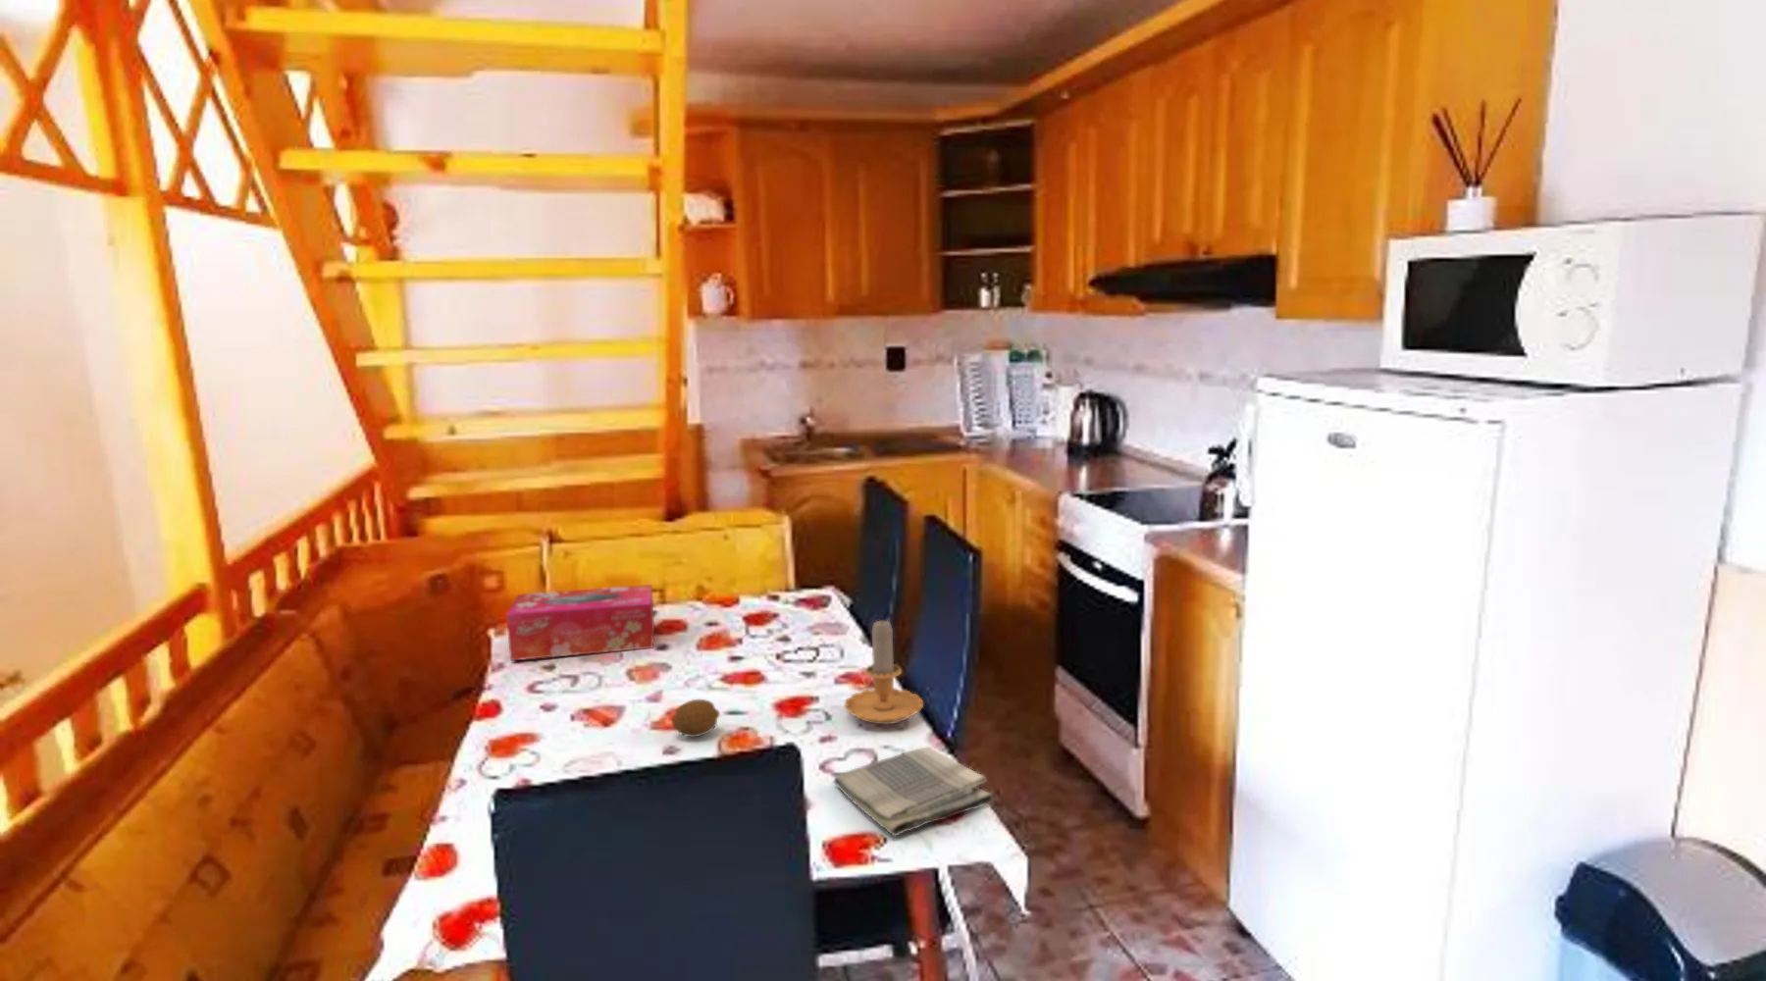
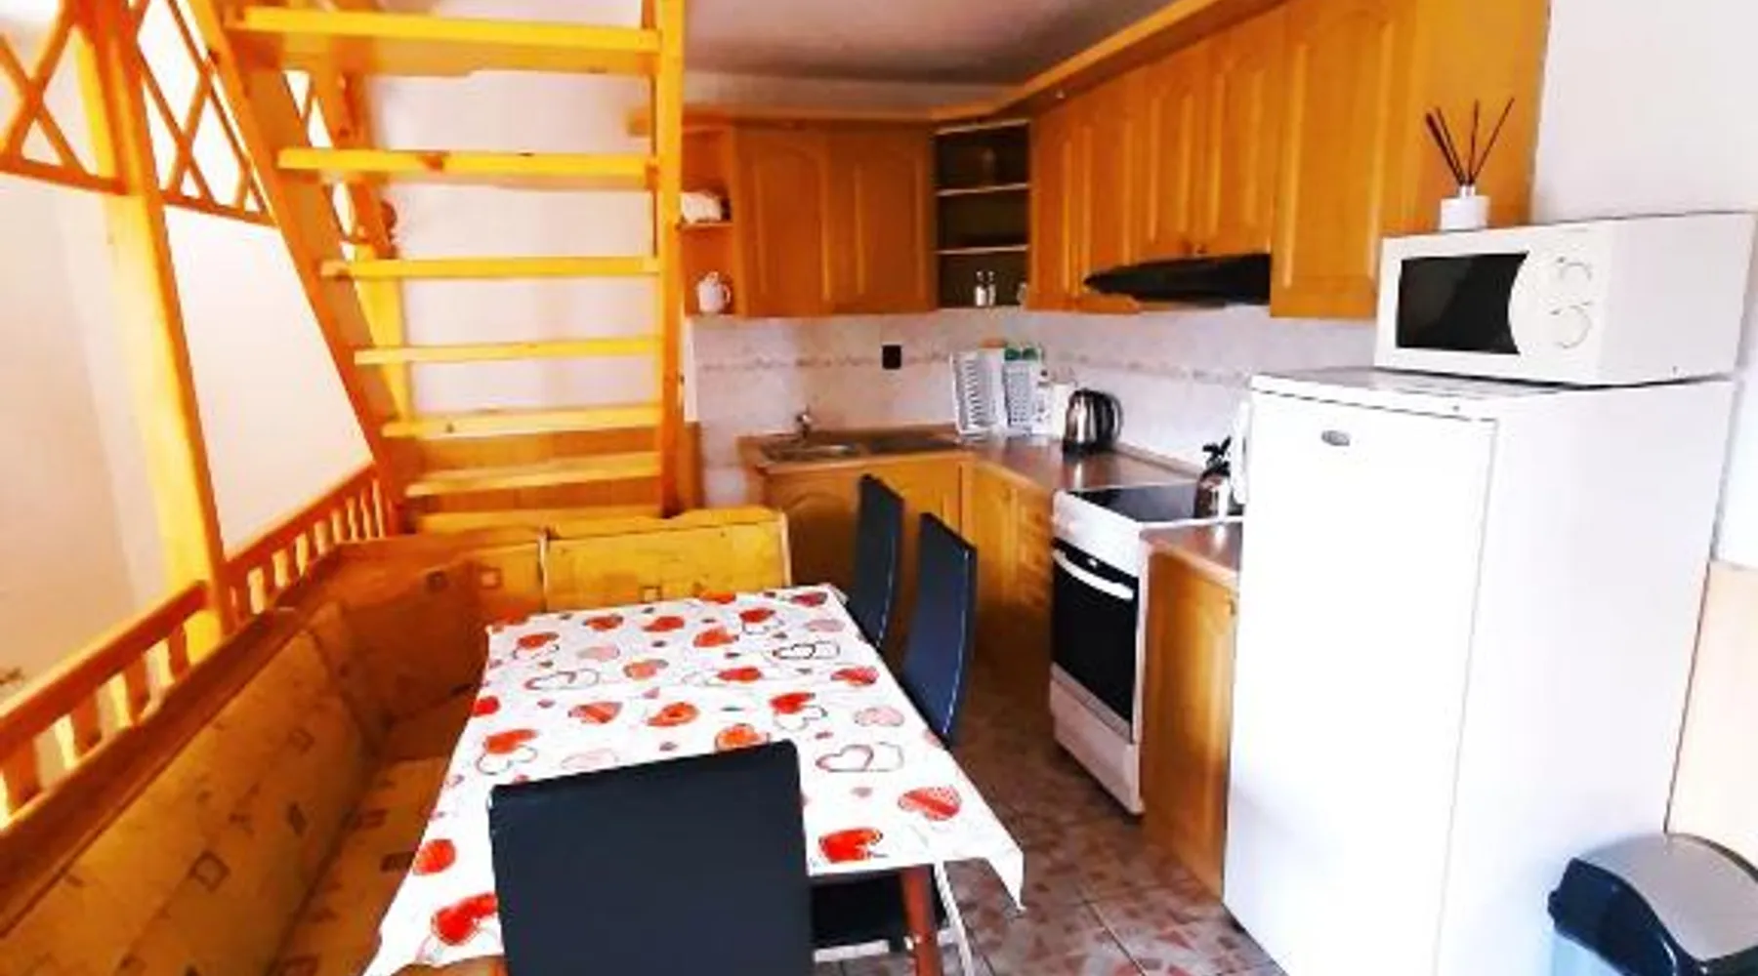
- tissue box (583, 620)
- fruit (696, 718)
- dish towel (912, 785)
- candle (879, 663)
